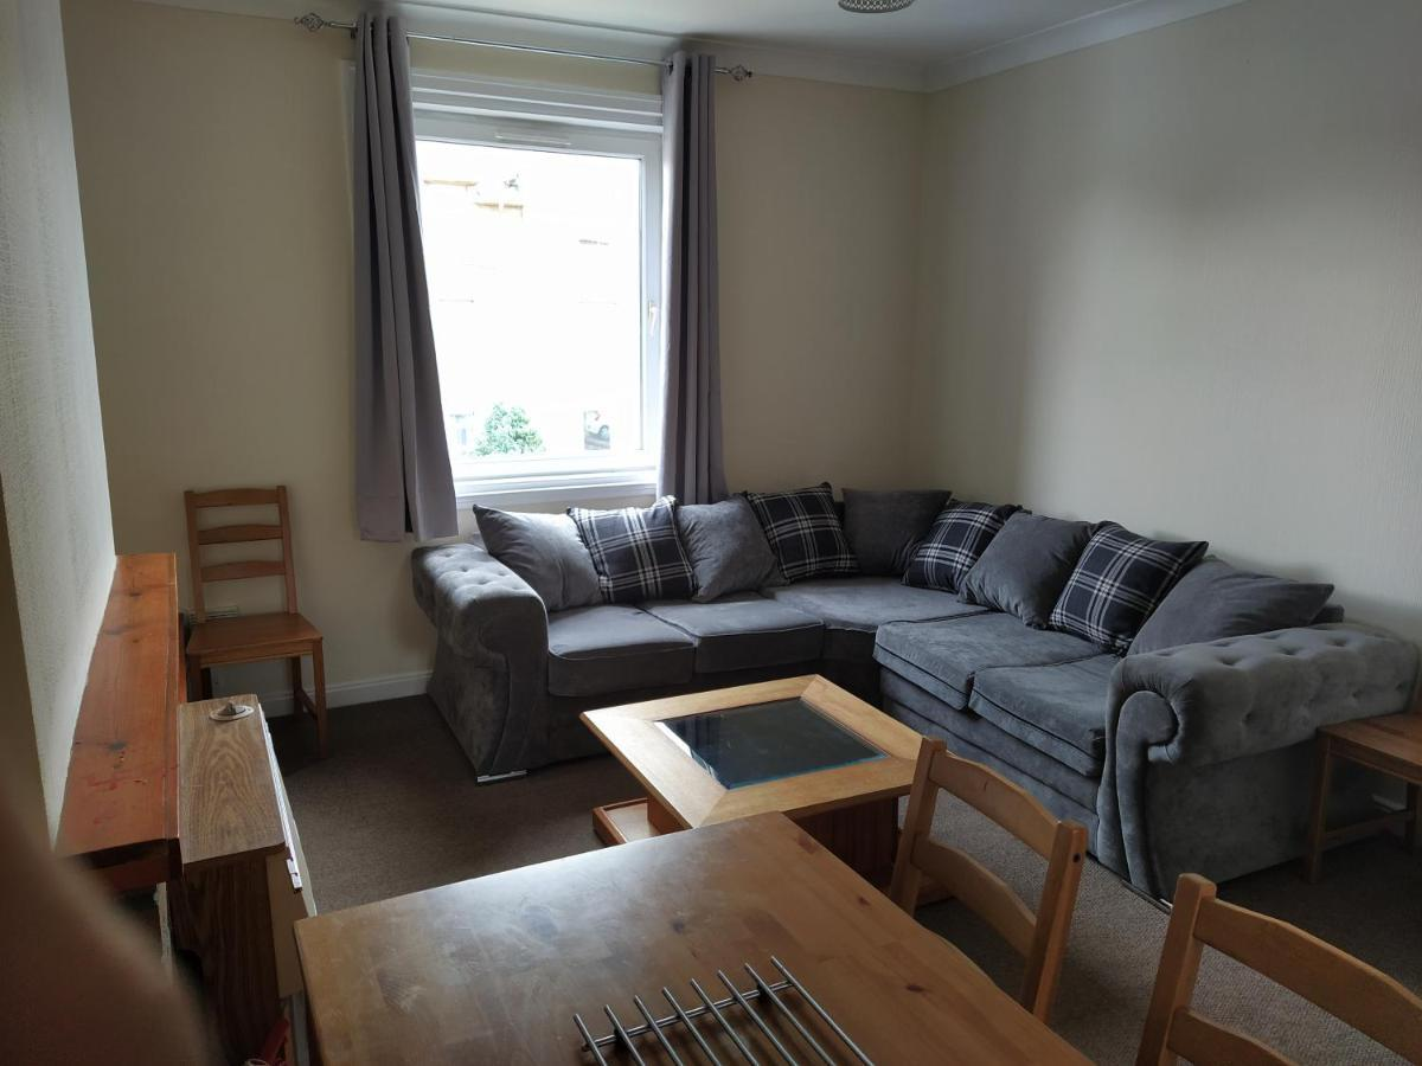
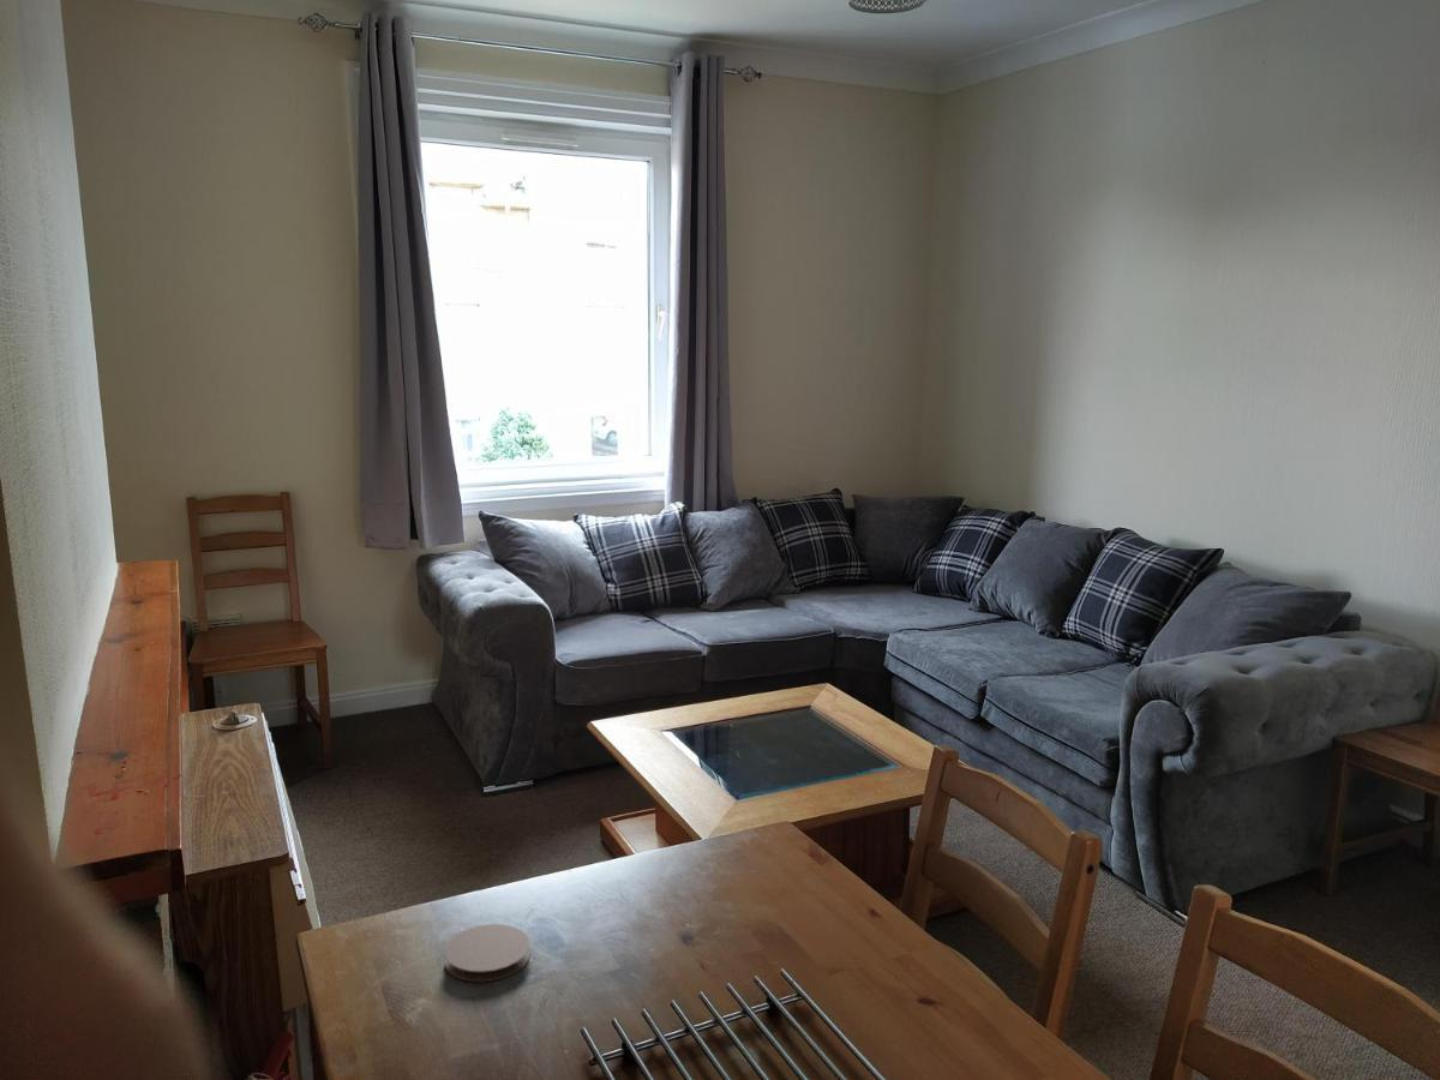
+ coaster (487, 952)
